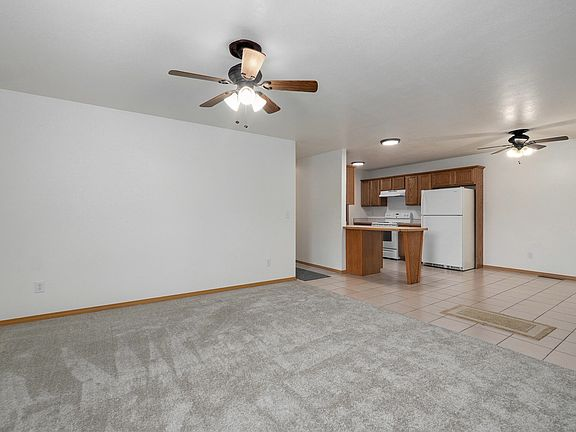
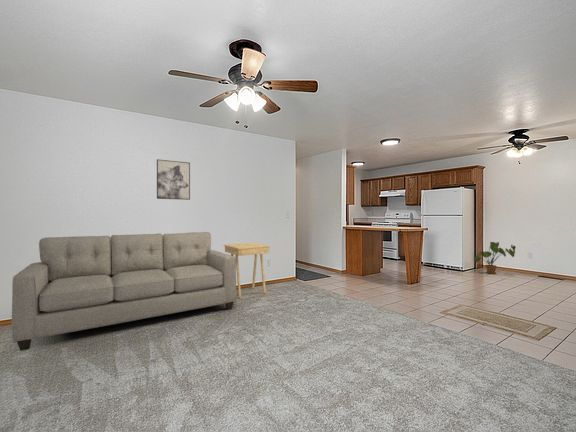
+ sofa (140, 275)
+ side table (253, 271)
+ wall art (173, 180)
+ house plant (494, 256)
